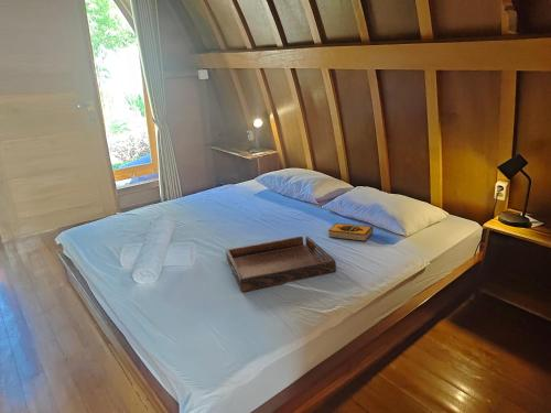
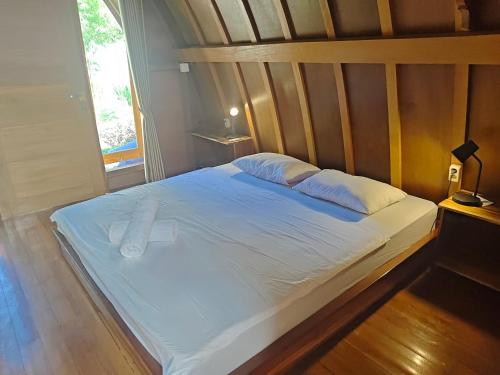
- serving tray (278, 260)
- hardback book (350, 231)
